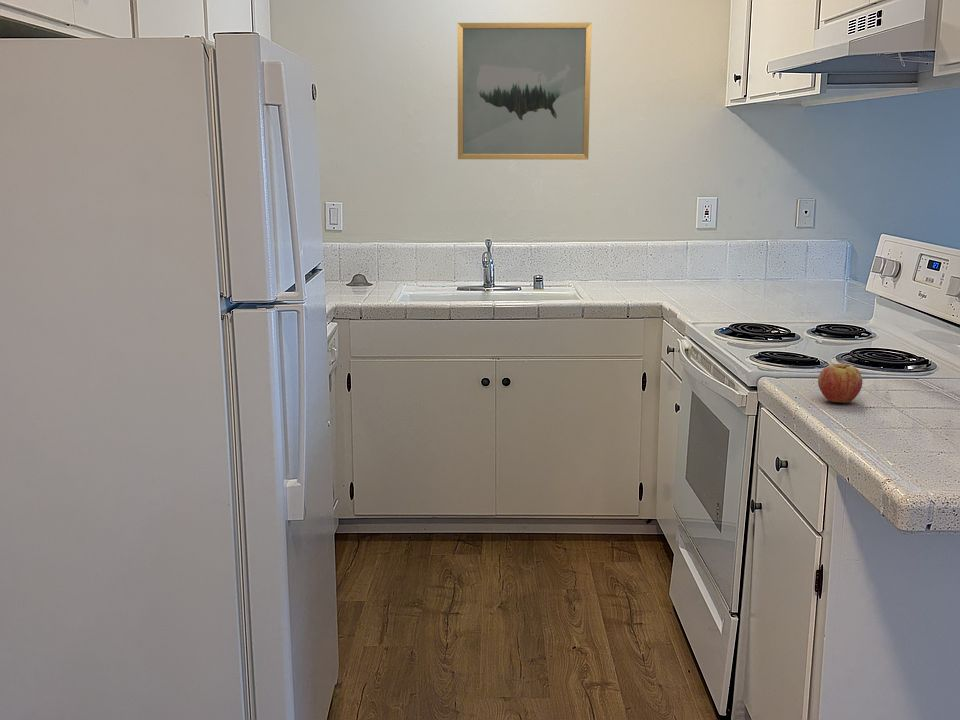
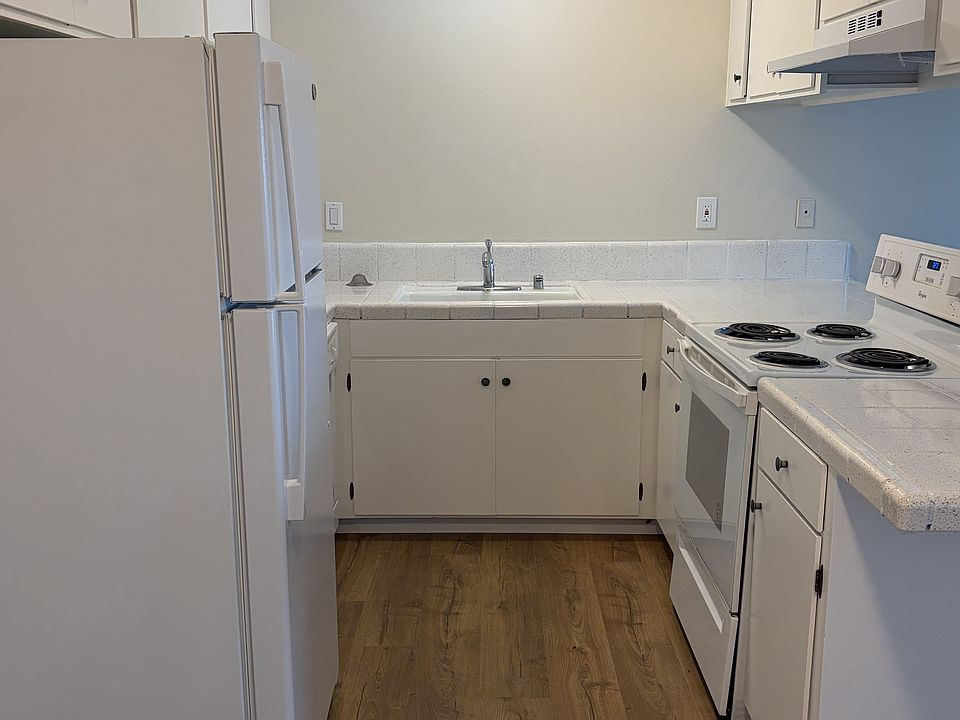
- fruit (840, 382)
- wall art (523, 92)
